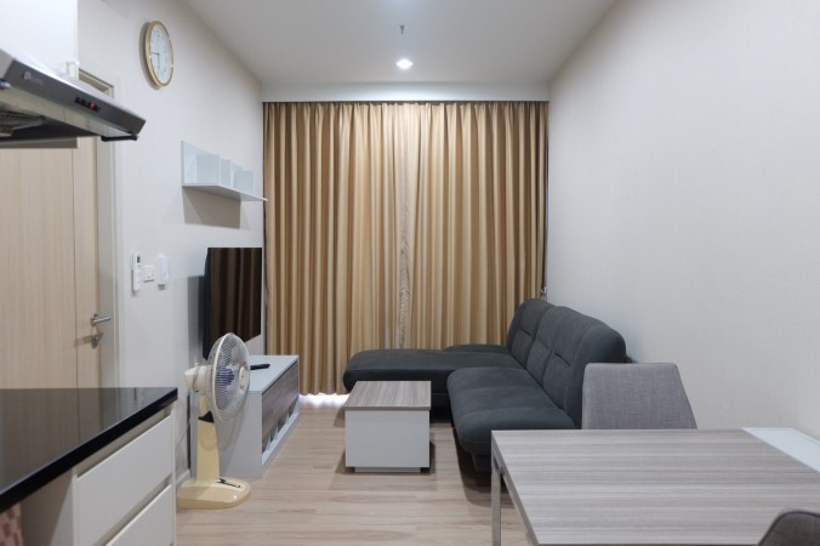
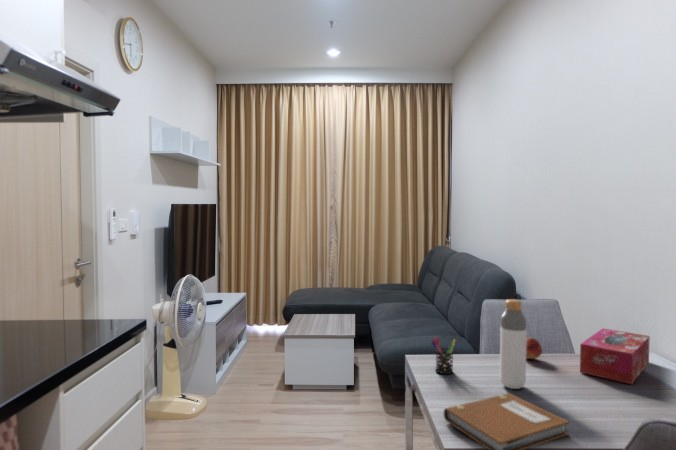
+ pen holder (444, 354)
+ tissue box (615, 353)
+ notebook (505, 419)
+ fruit (529, 348)
+ bottle (513, 343)
